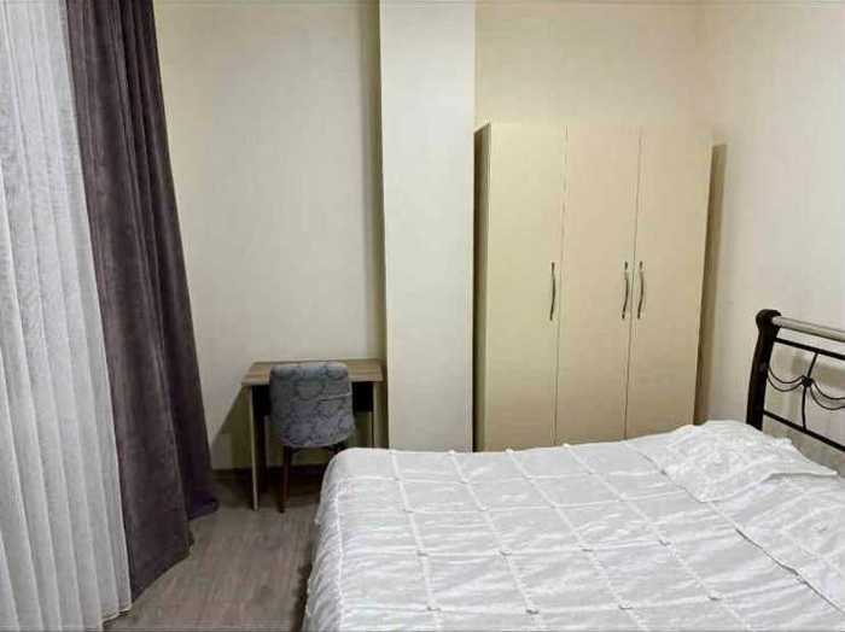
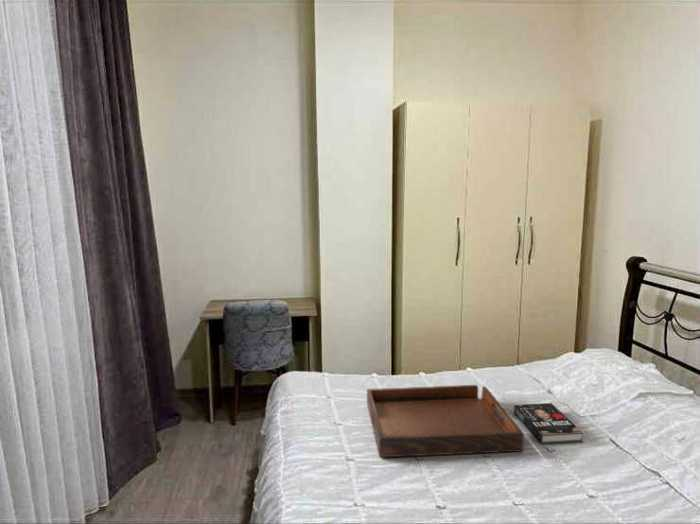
+ book (546, 422)
+ serving tray (437, 417)
